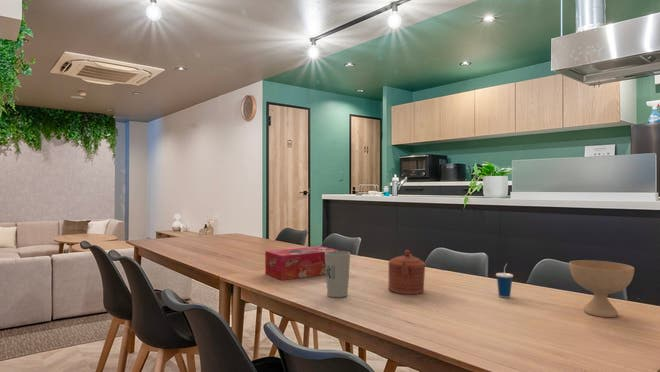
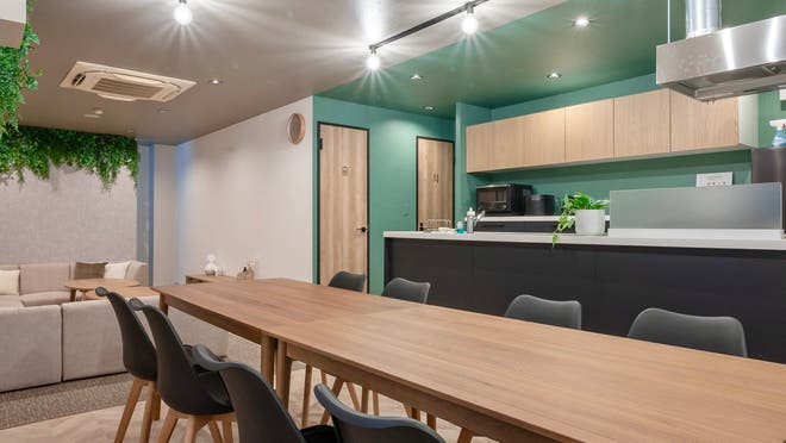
- teapot (406, 270)
- cup (337, 273)
- cup (504, 279)
- bowl (600, 288)
- tissue box (302, 261)
